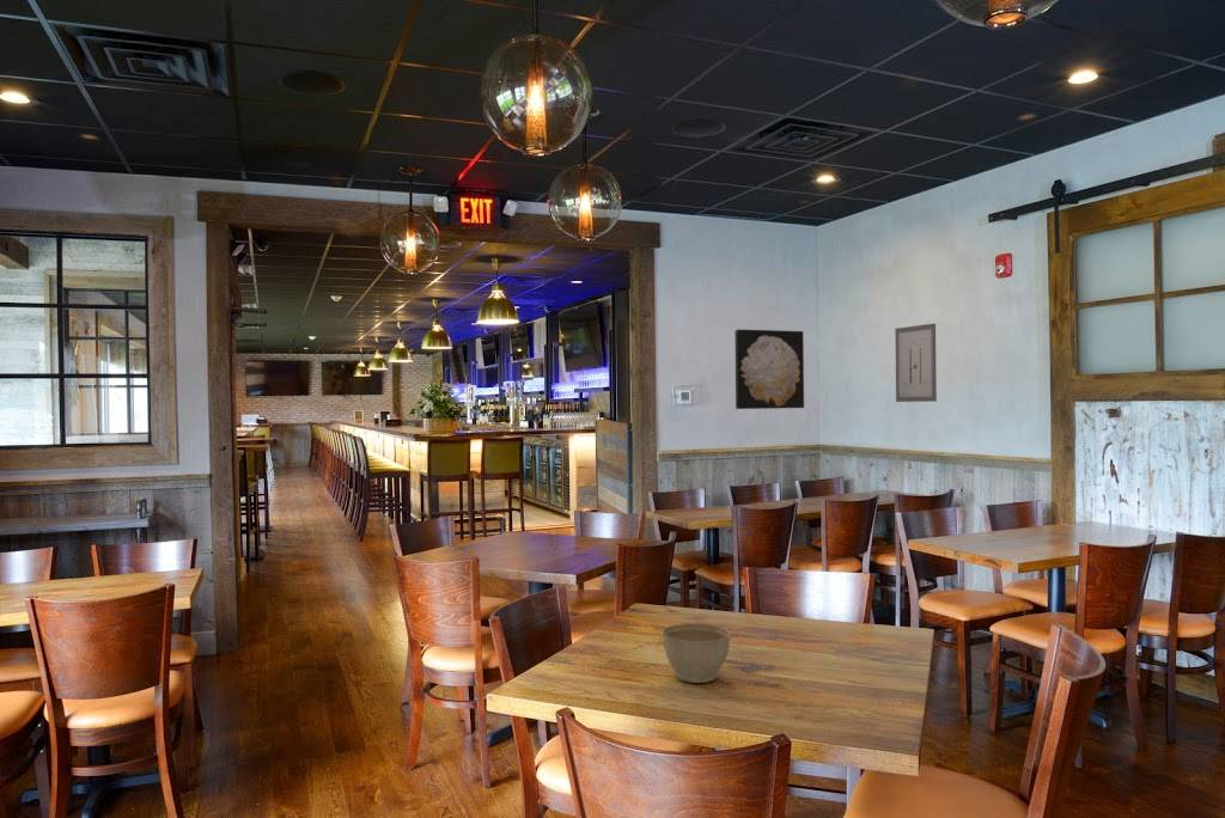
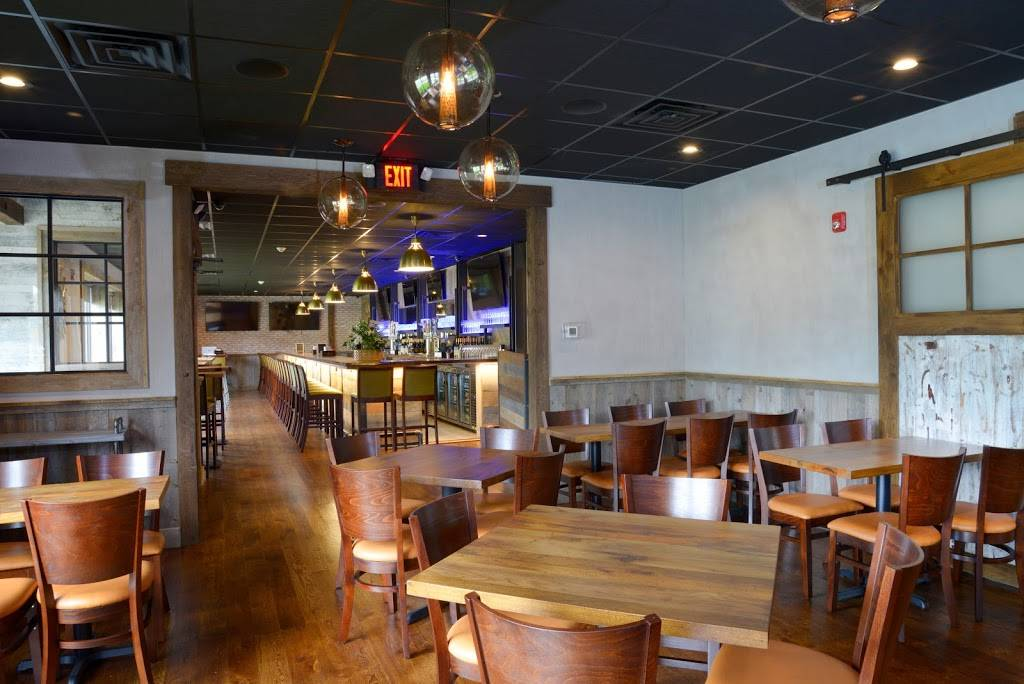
- wall art (915, 364)
- planter bowl (696, 654)
- wall art (769, 368)
